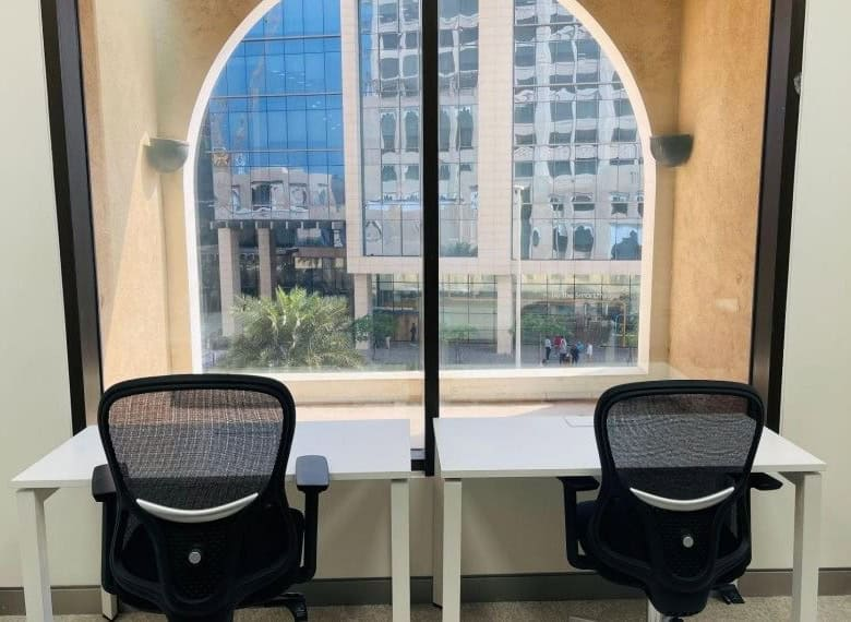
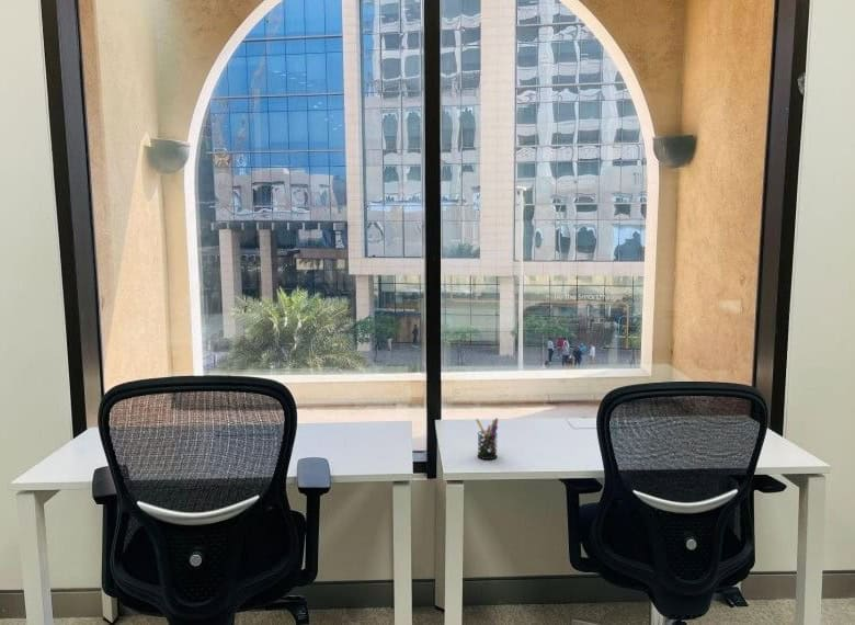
+ pen holder (489, 435)
